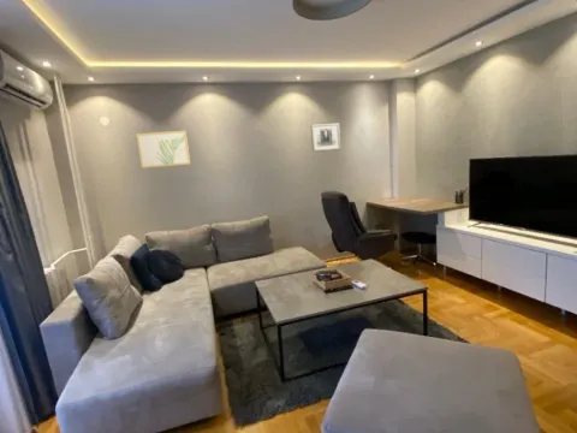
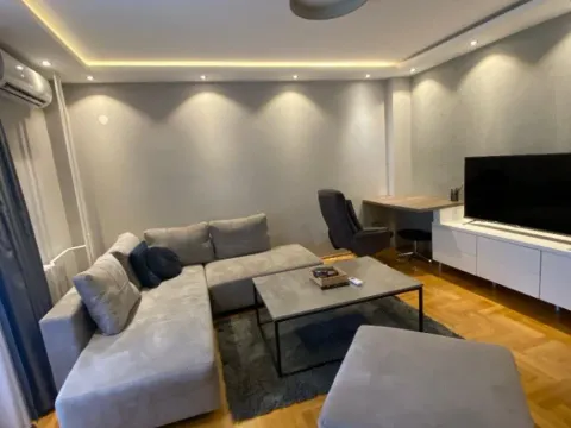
- wall art (163, 149)
- wall art (326, 137)
